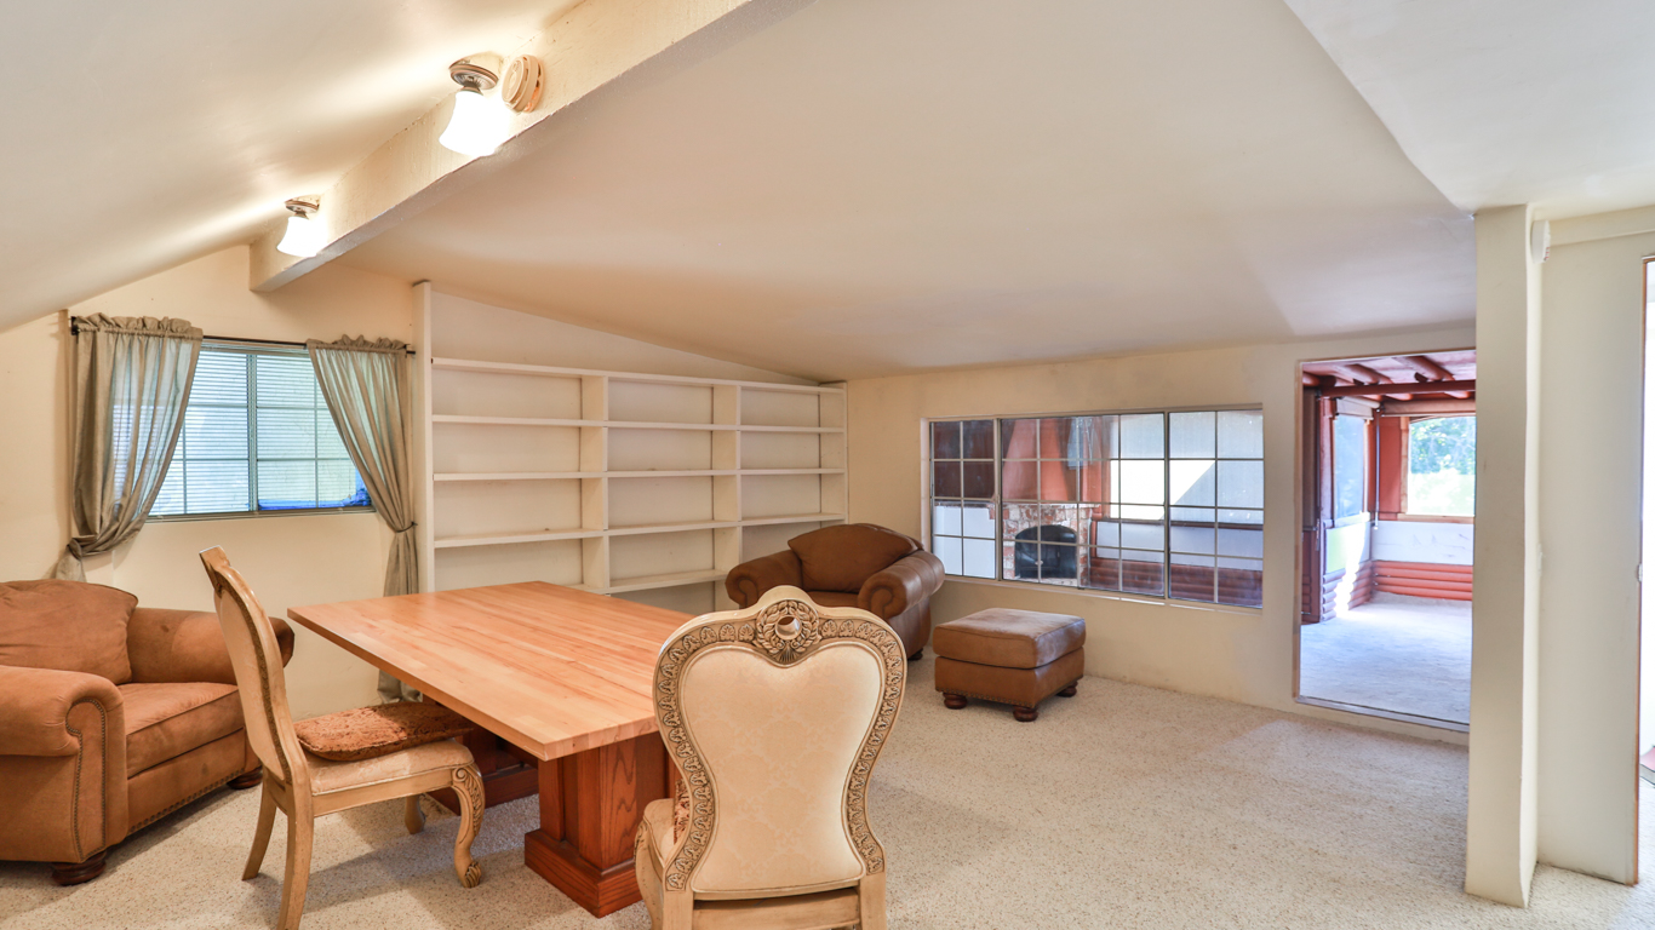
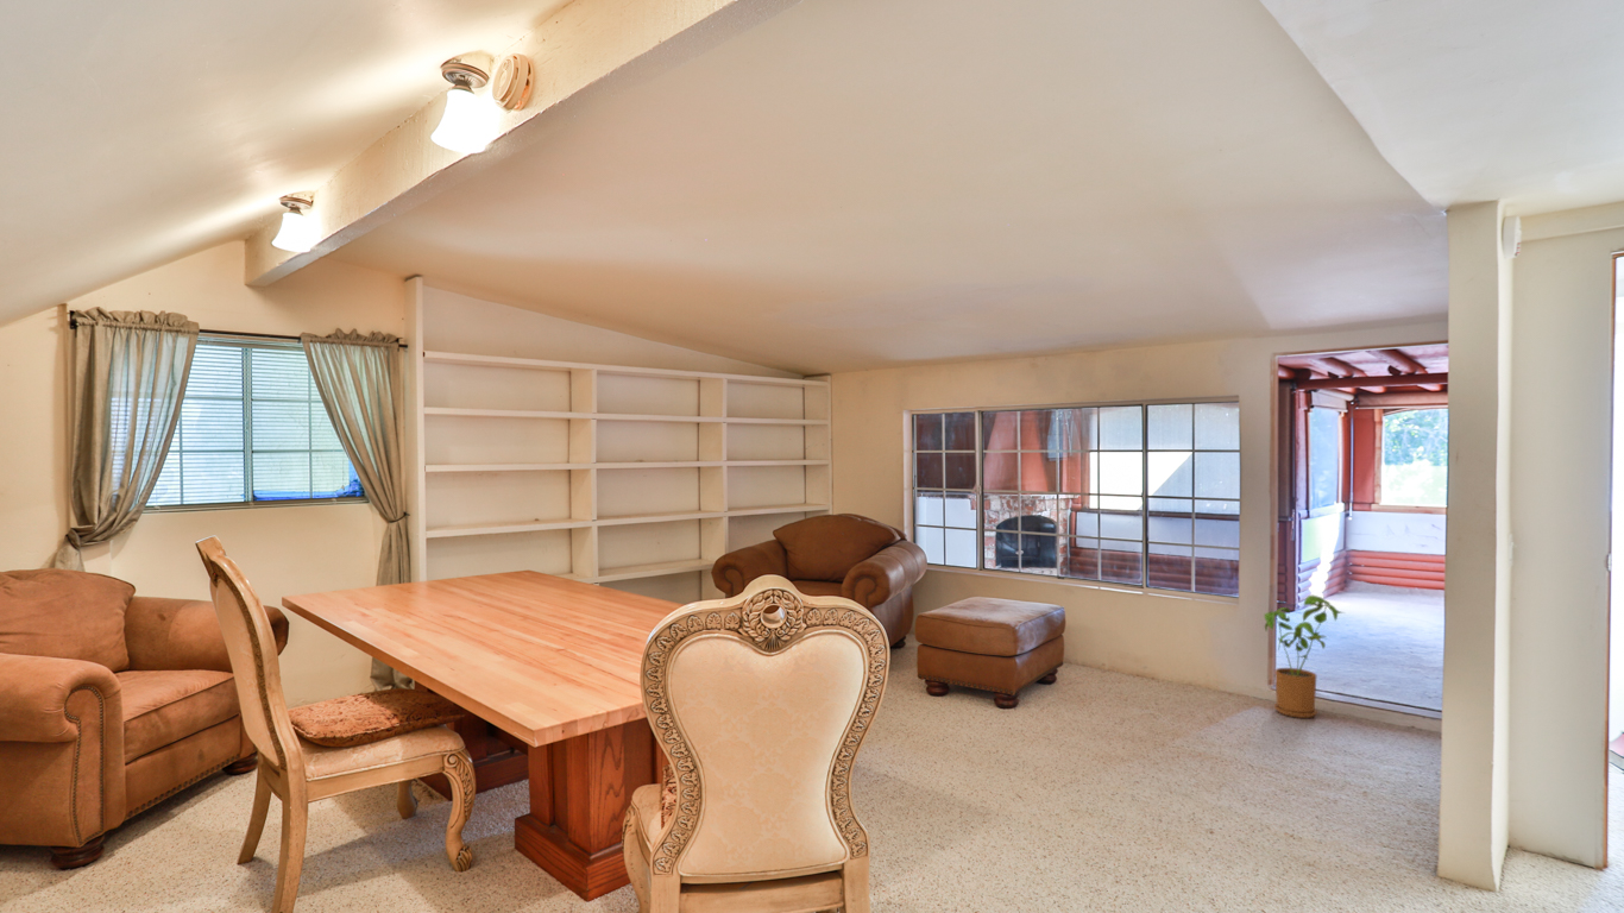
+ house plant (1297, 654)
